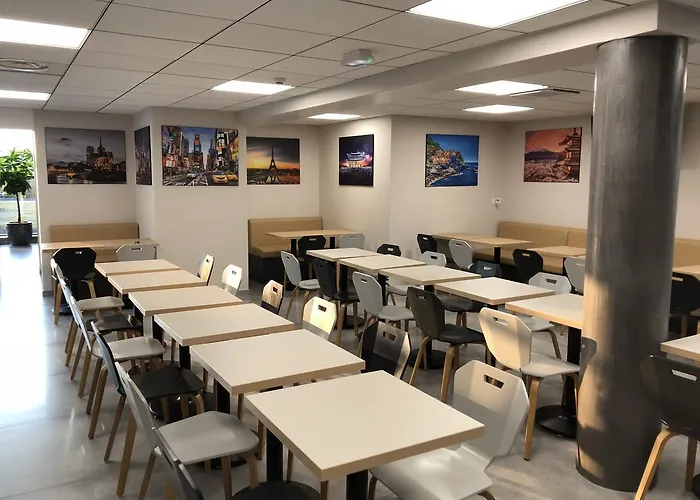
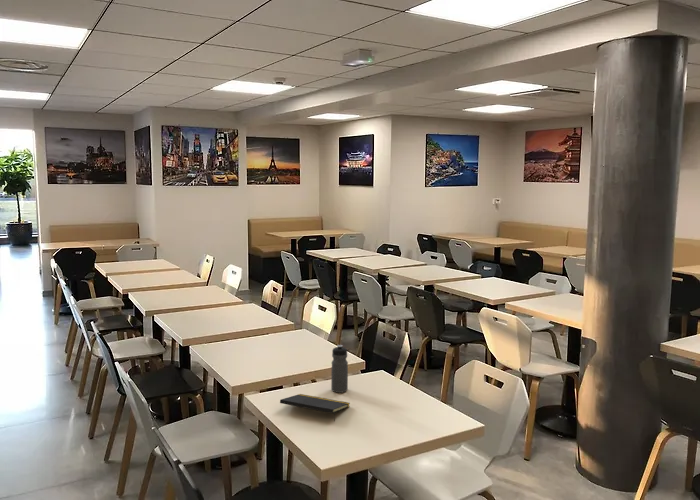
+ water bottle (339, 367)
+ notepad (315, 403)
